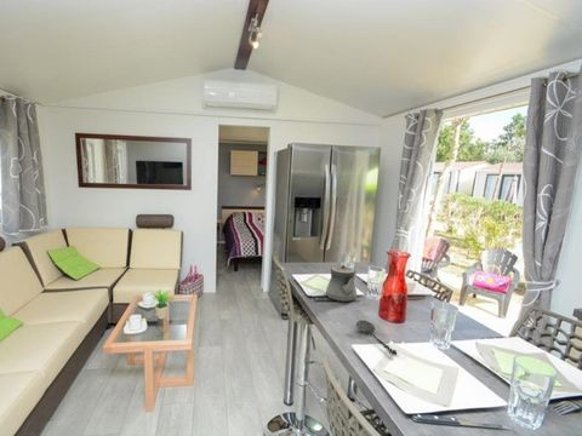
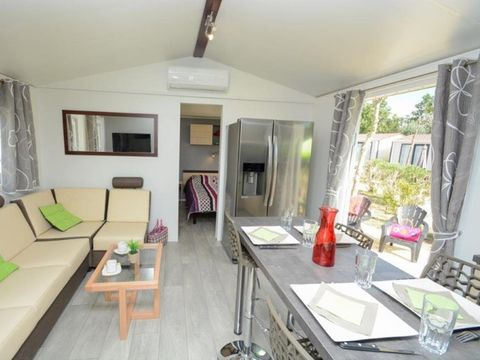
- spoon (375, 337)
- teapot (342, 281)
